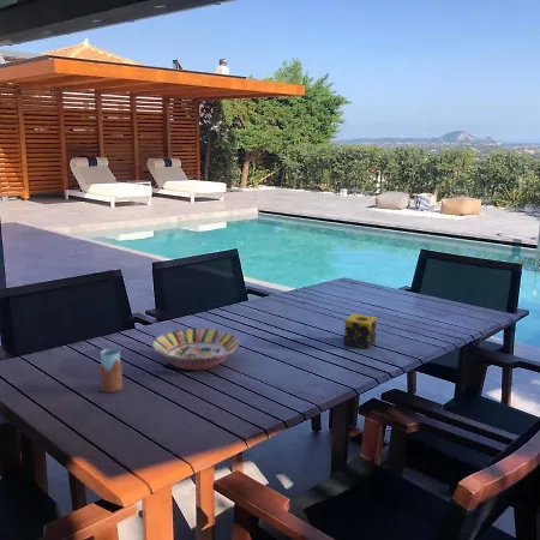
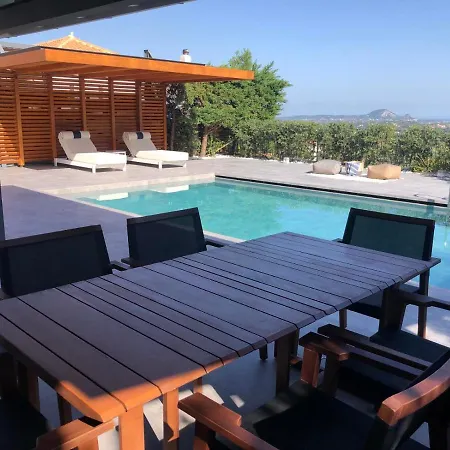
- candle (360, 330)
- serving bowl (196, 352)
- drinking glass (107, 368)
